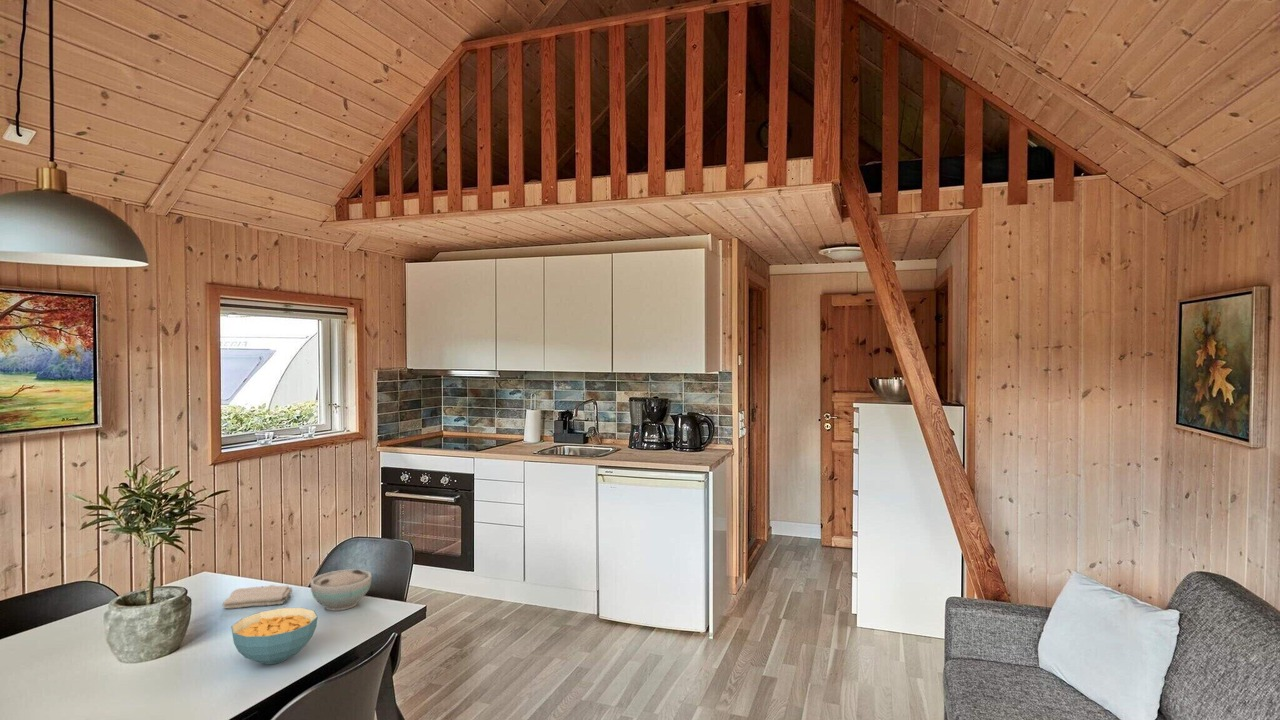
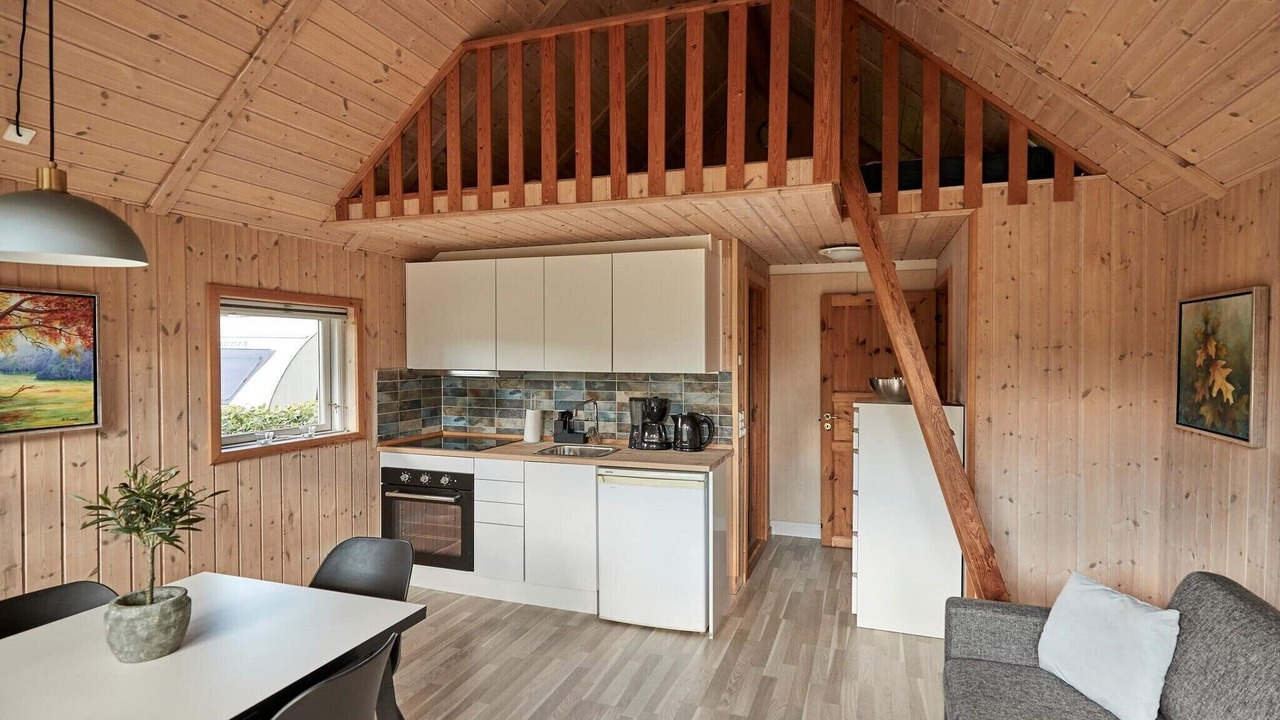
- washcloth (258, 596)
- cereal bowl (275, 640)
- bowl (341, 589)
